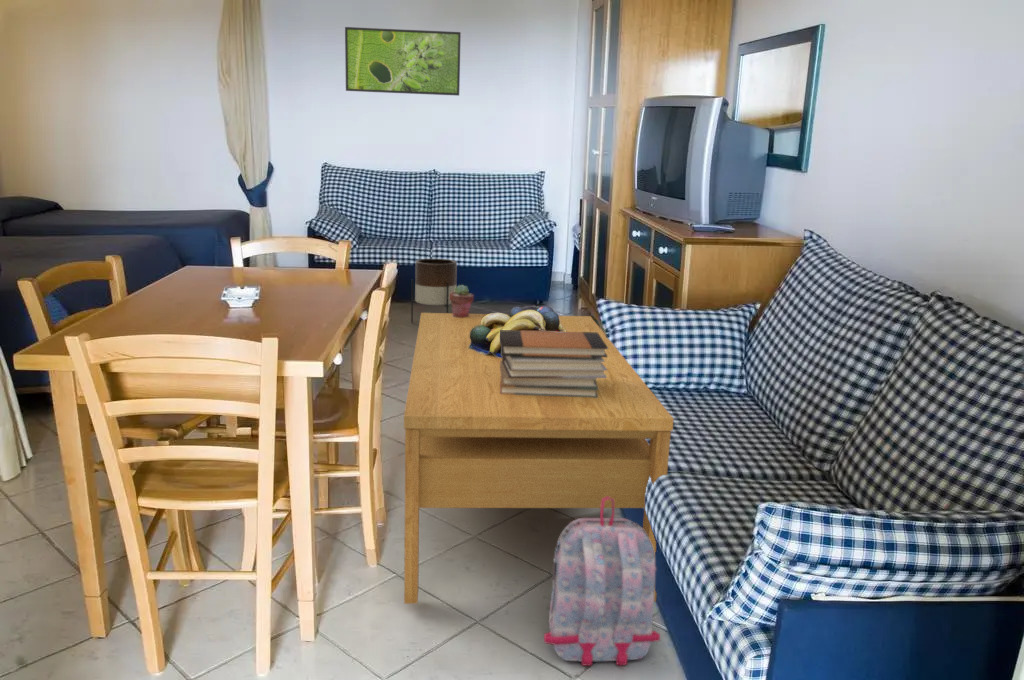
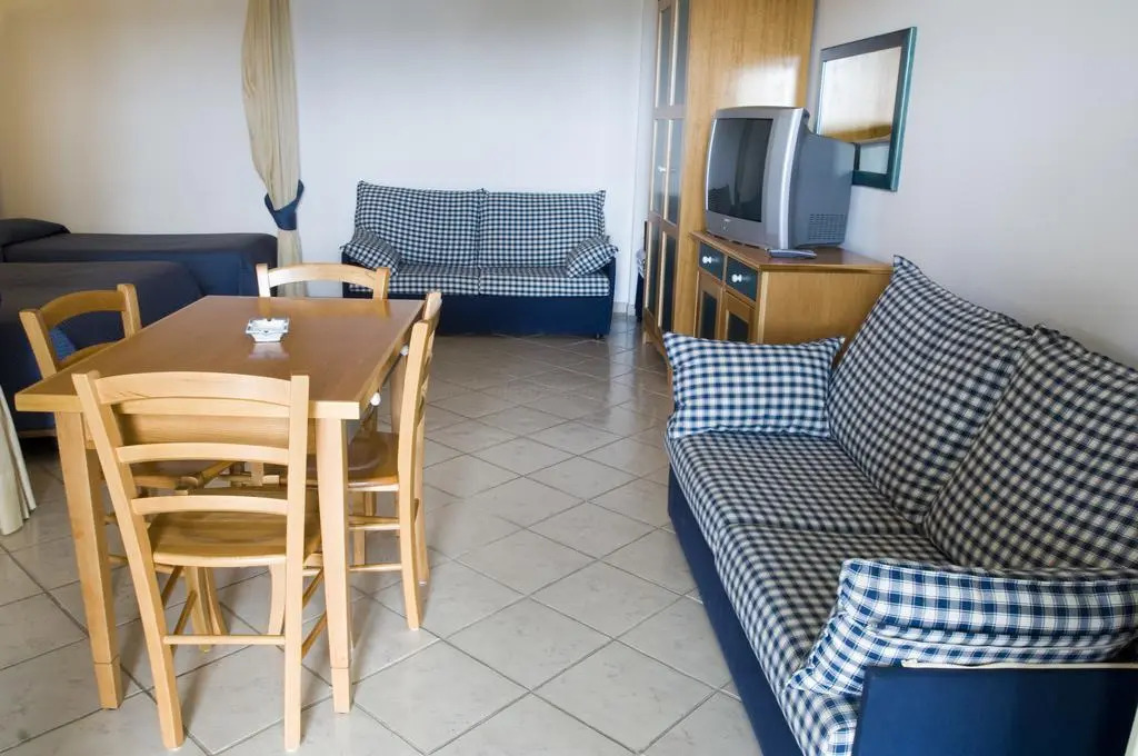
- fruit bowl (524, 326)
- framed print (402, 61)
- planter (436, 292)
- book stack (551, 362)
- potted succulent (461, 299)
- backpack (602, 578)
- coffee table (516, 429)
